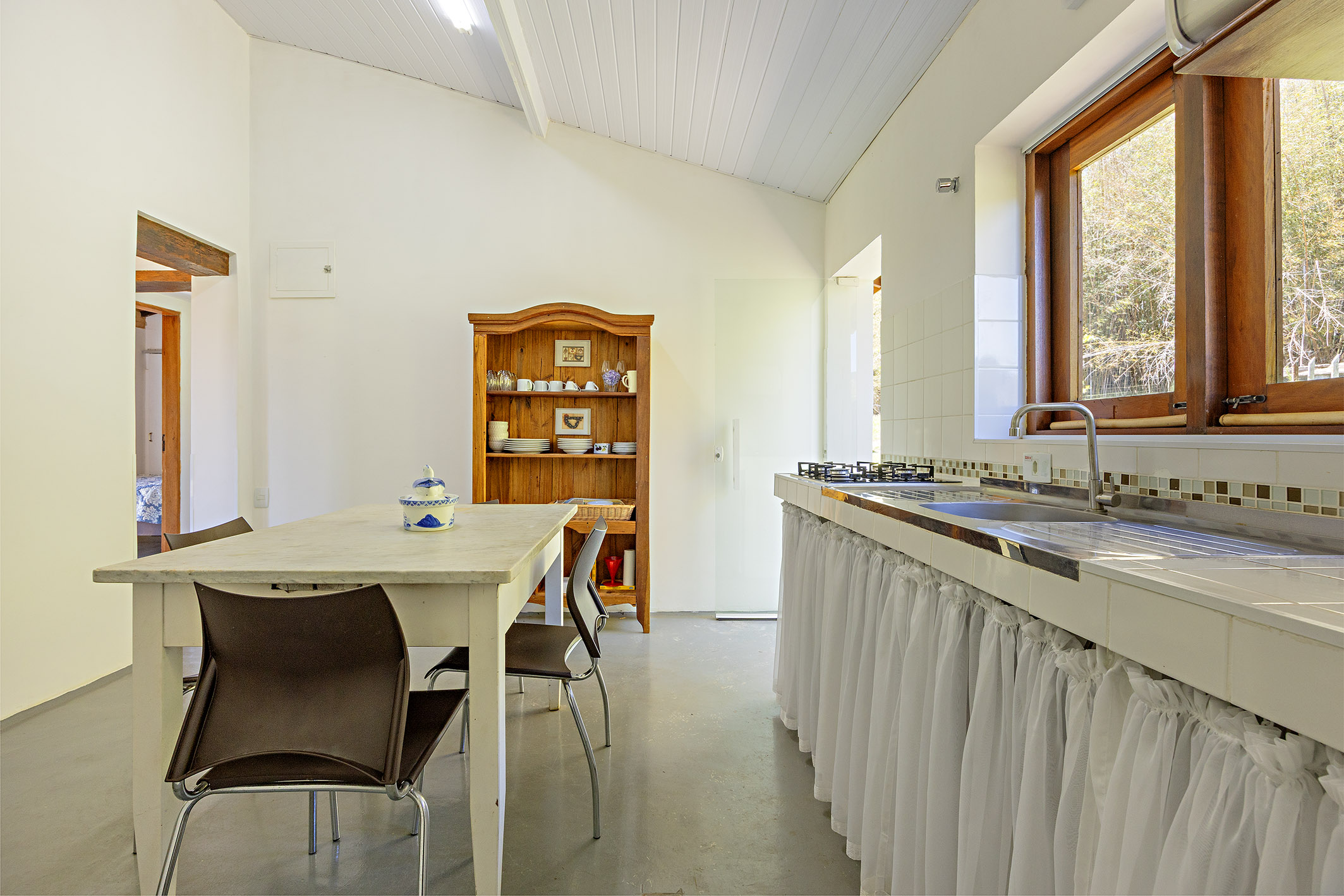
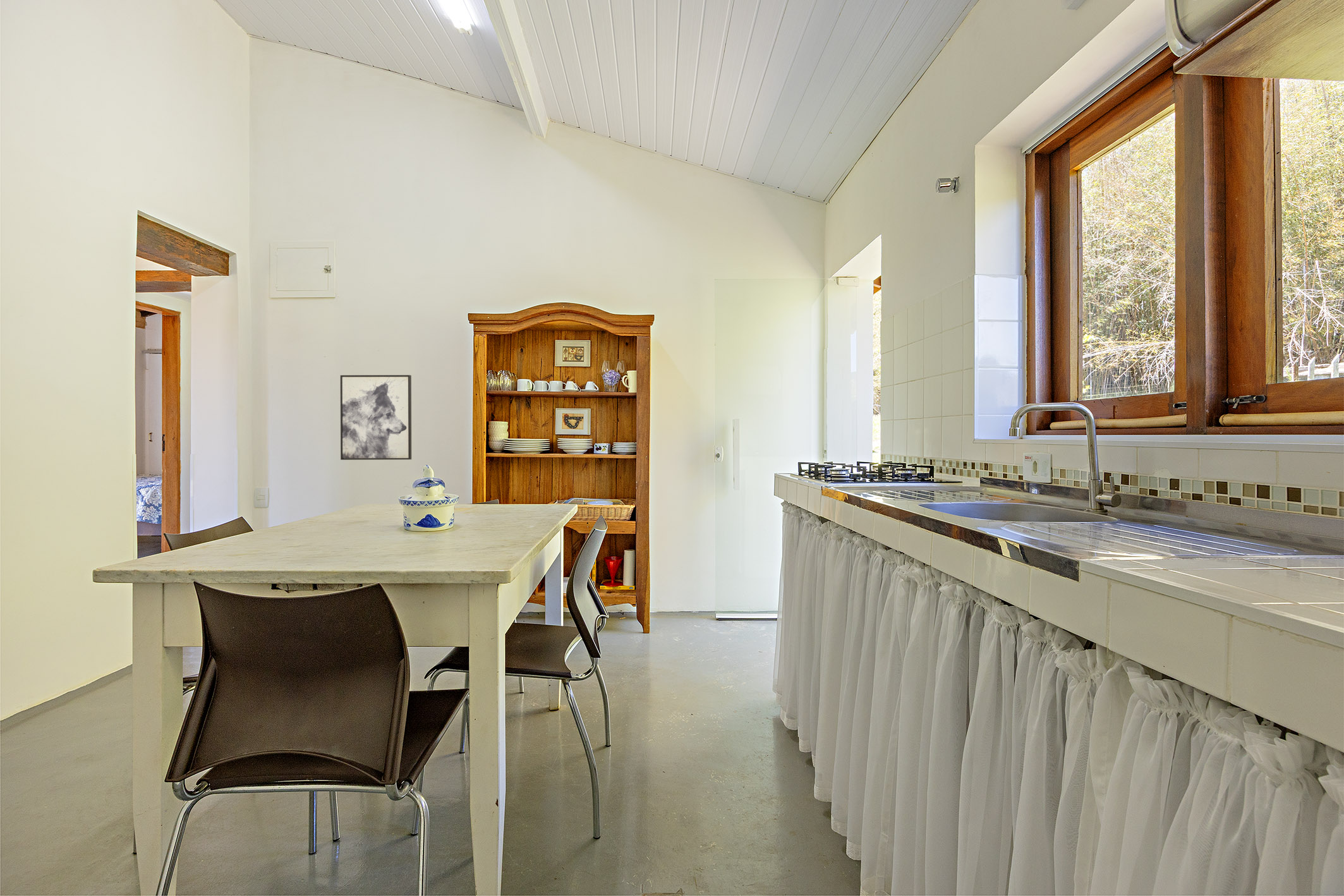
+ wall art (376, 417)
